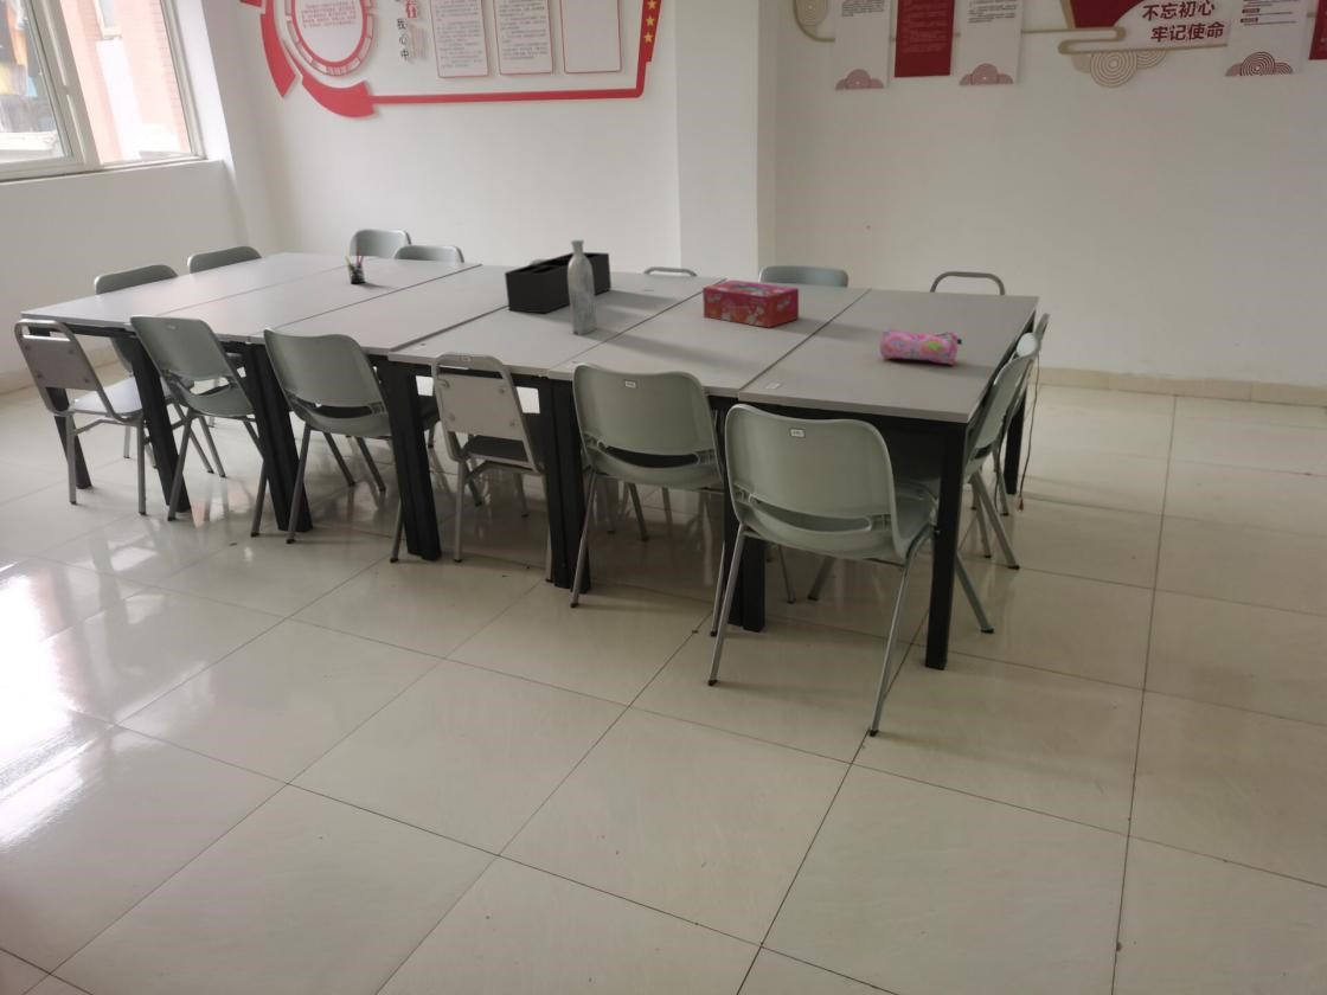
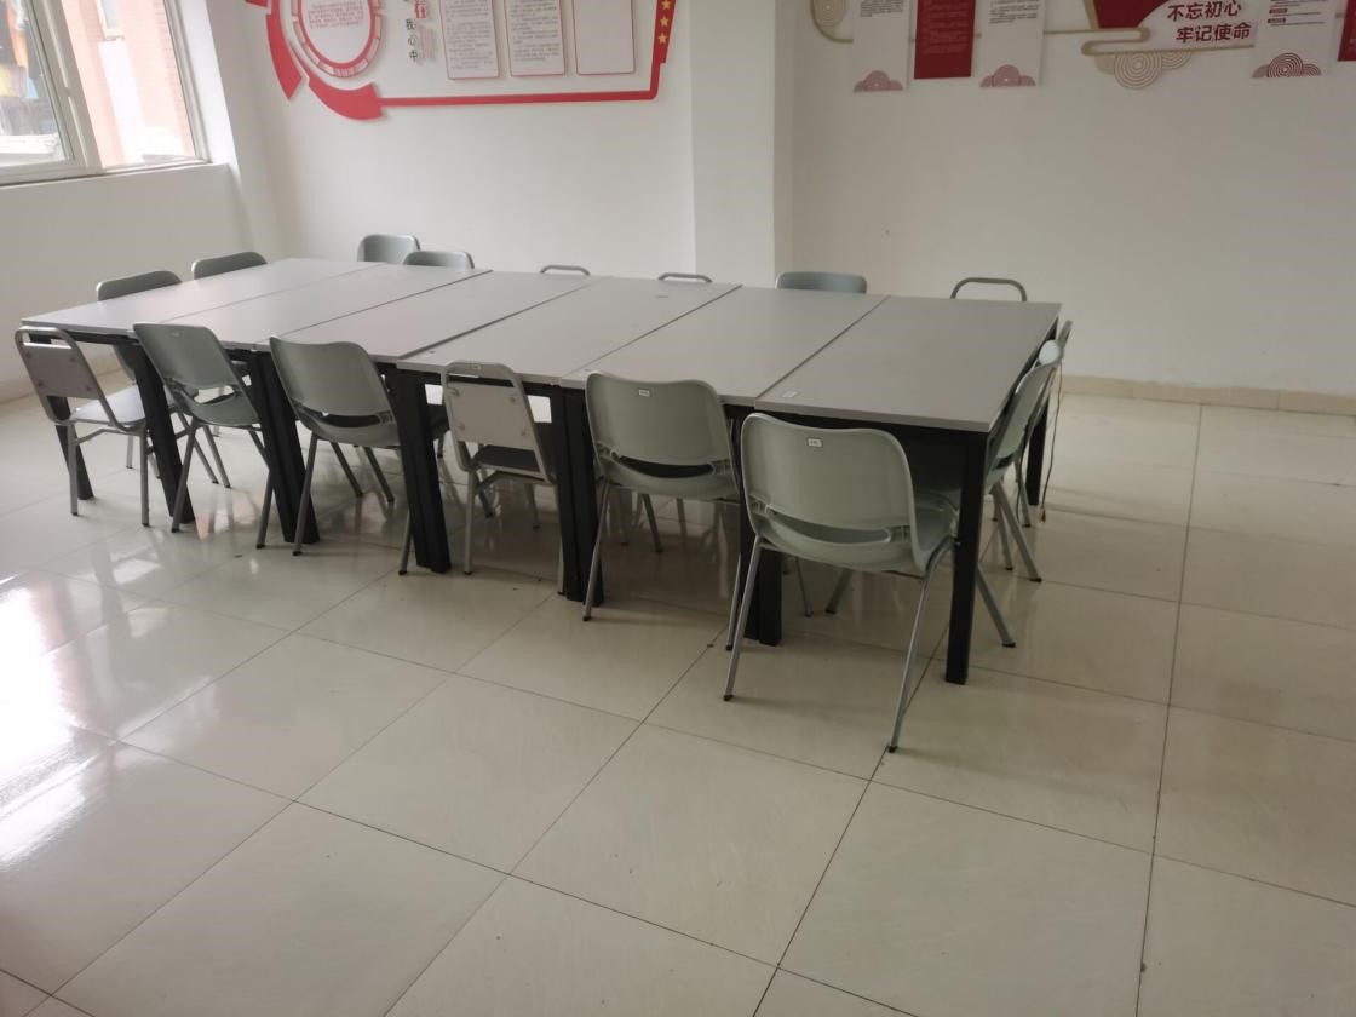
- pen holder (354, 267)
- tissue box (750, 302)
- bottle (581, 285)
- desk organizer (560, 281)
- pencil case (919, 345)
